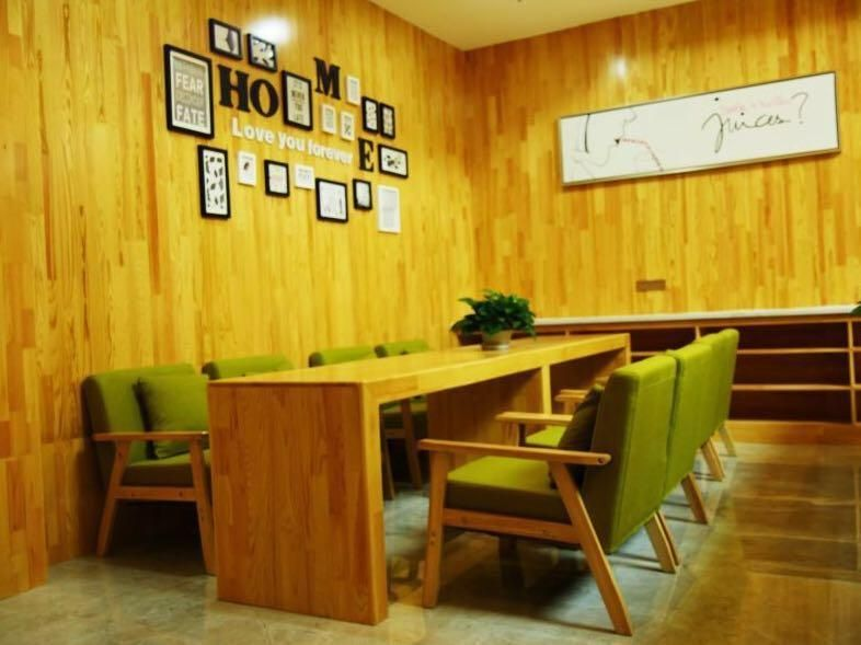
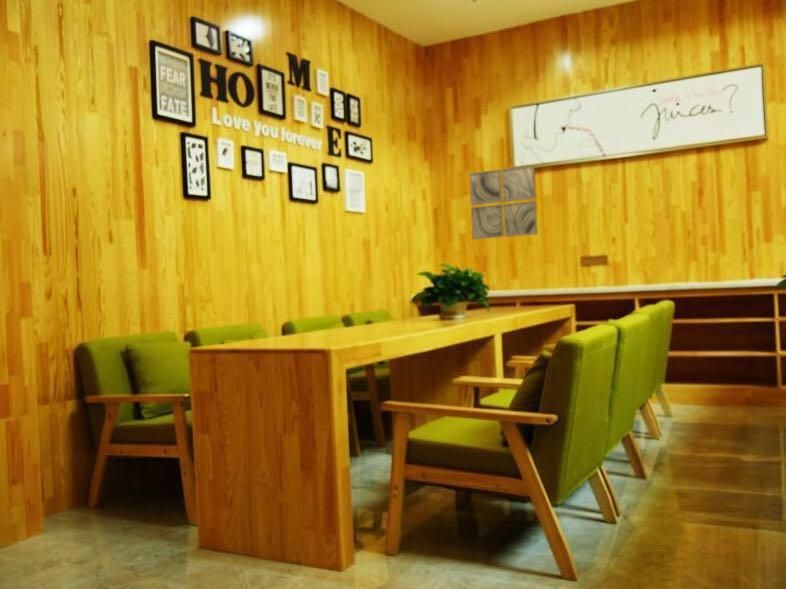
+ wall art (502, 204)
